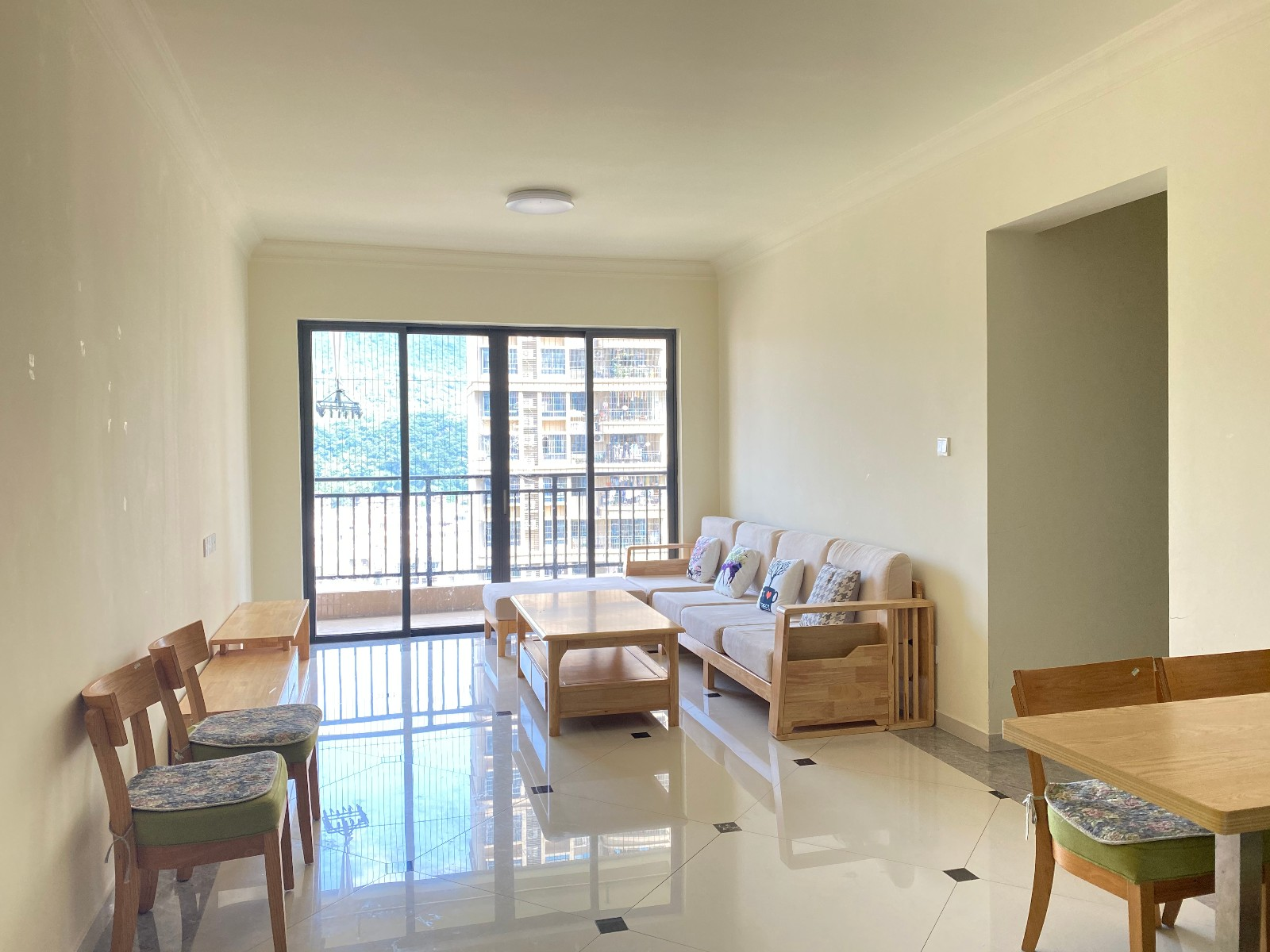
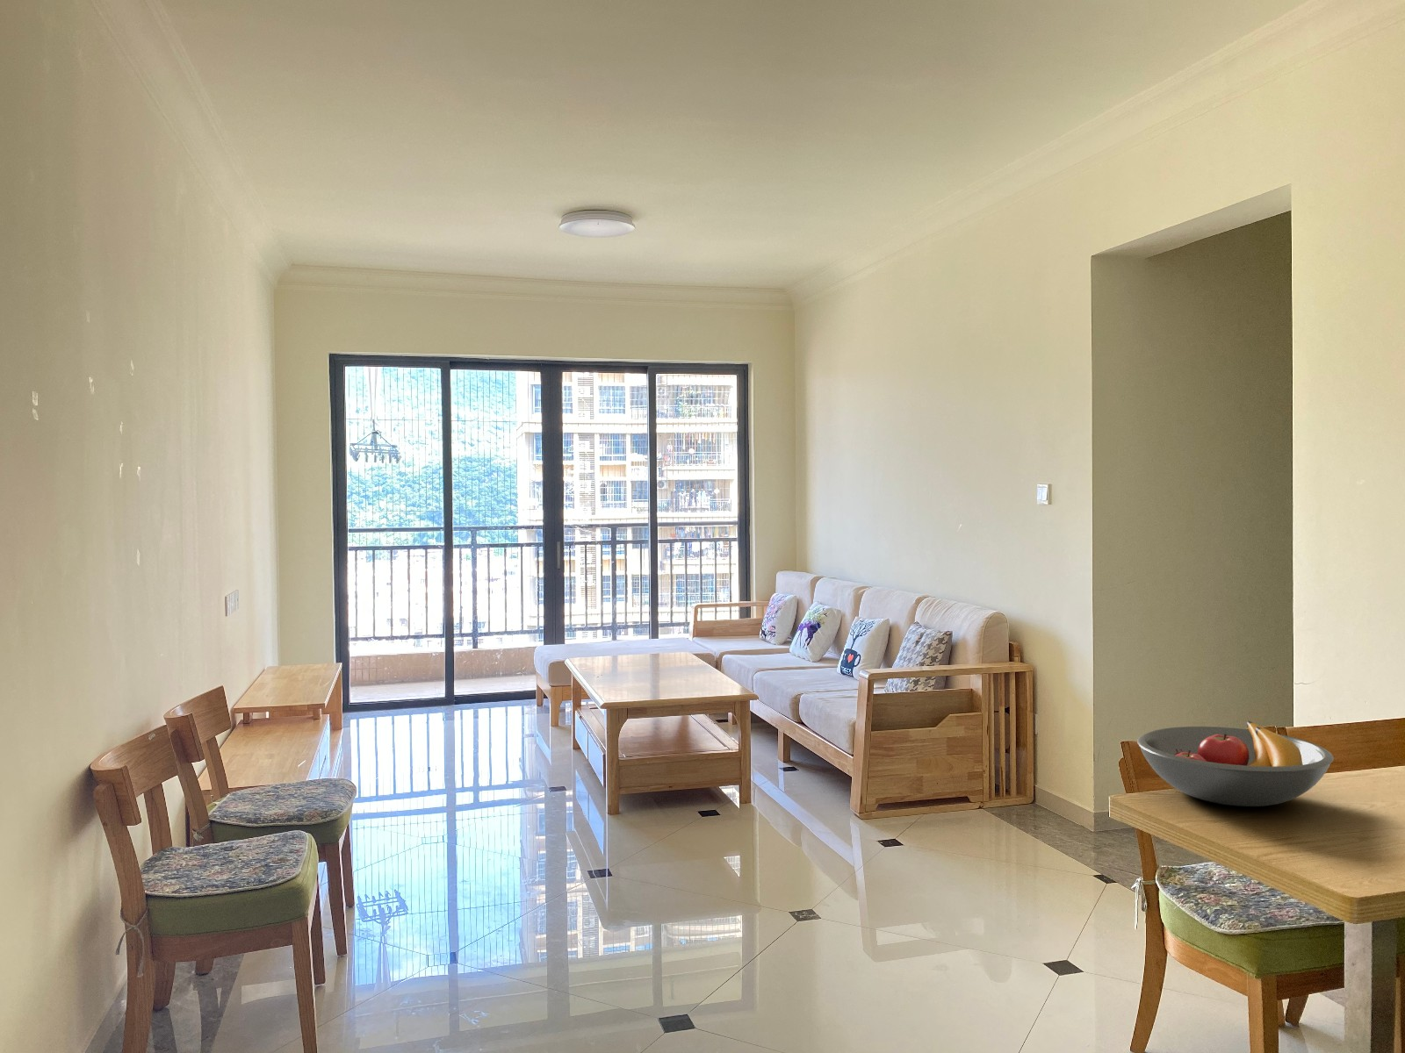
+ fruit bowl (1231, 763)
